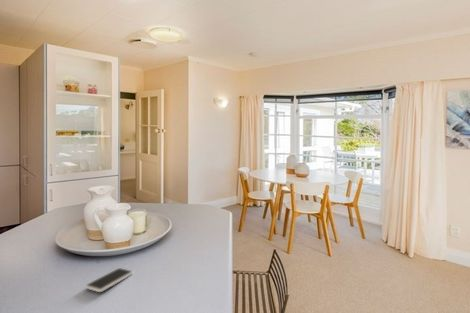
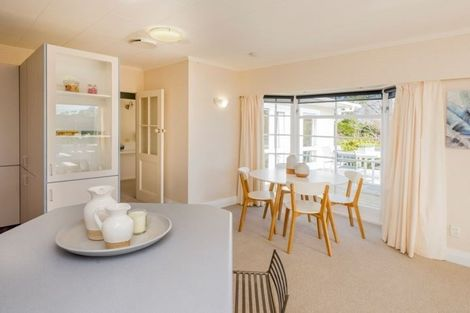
- smartphone (110, 279)
